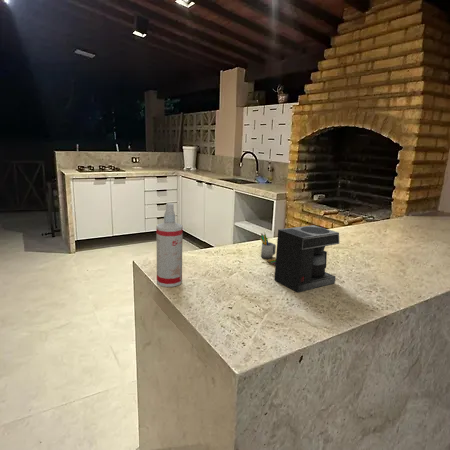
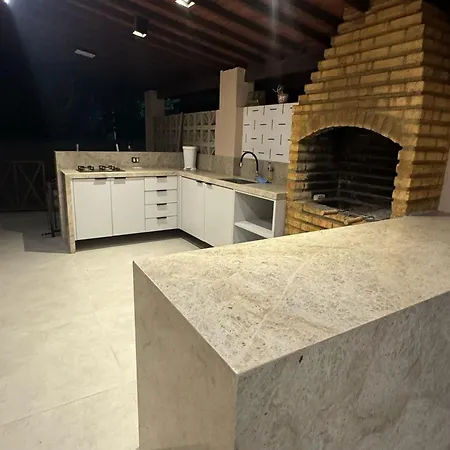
- spray bottle (169, 243)
- coffee maker (283, 246)
